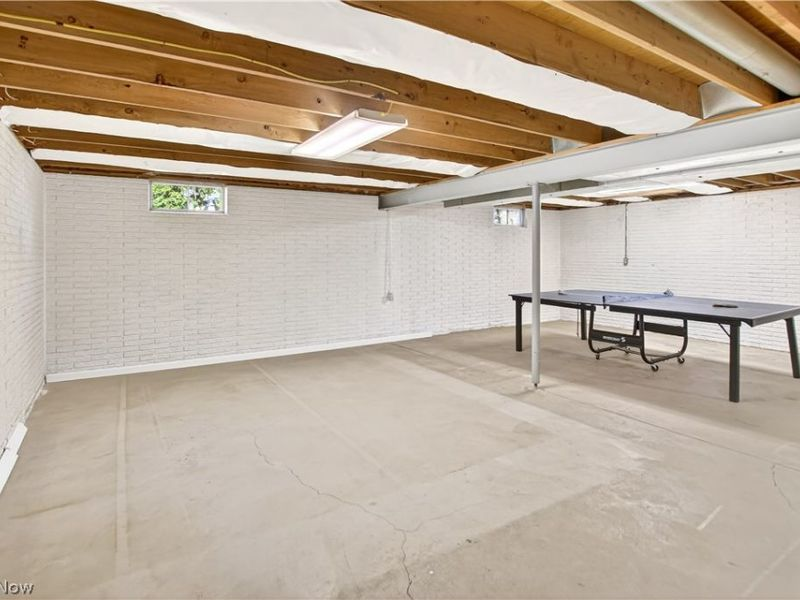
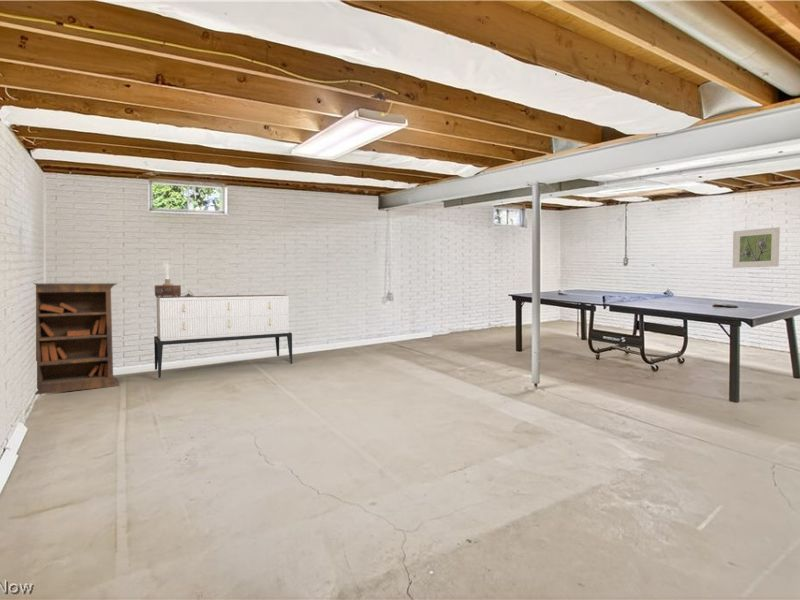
+ sideboard (225, 331)
+ table lamp (177, 285)
+ bookcase (75, 335)
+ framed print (755, 248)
